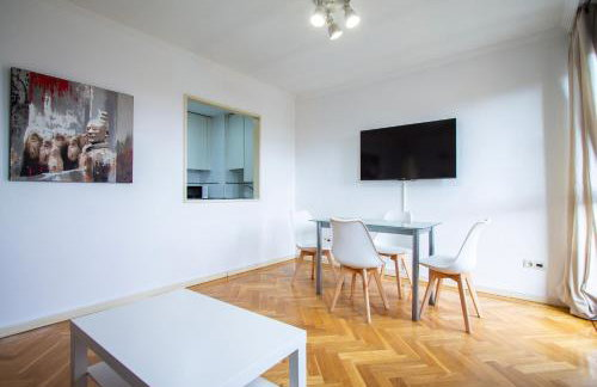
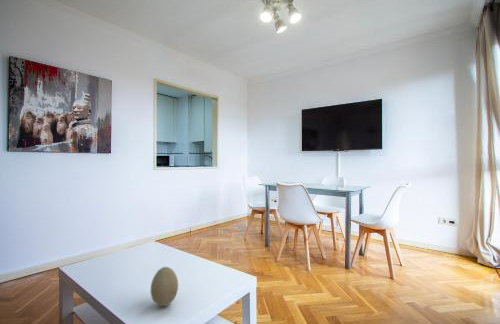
+ decorative egg (164, 286)
